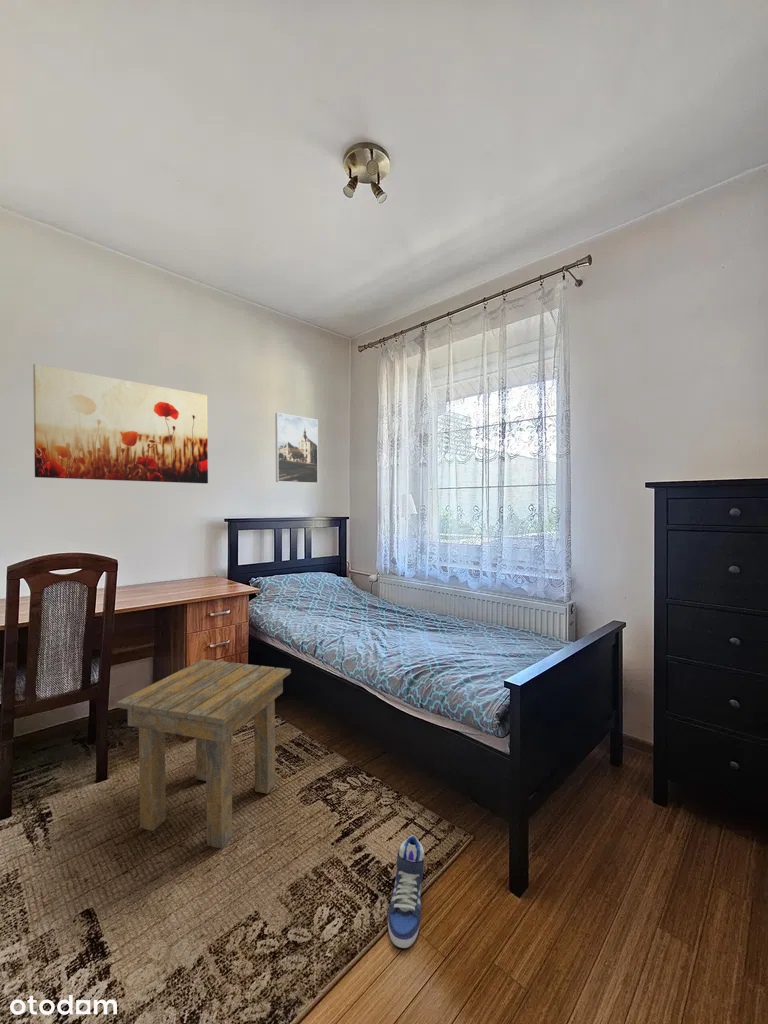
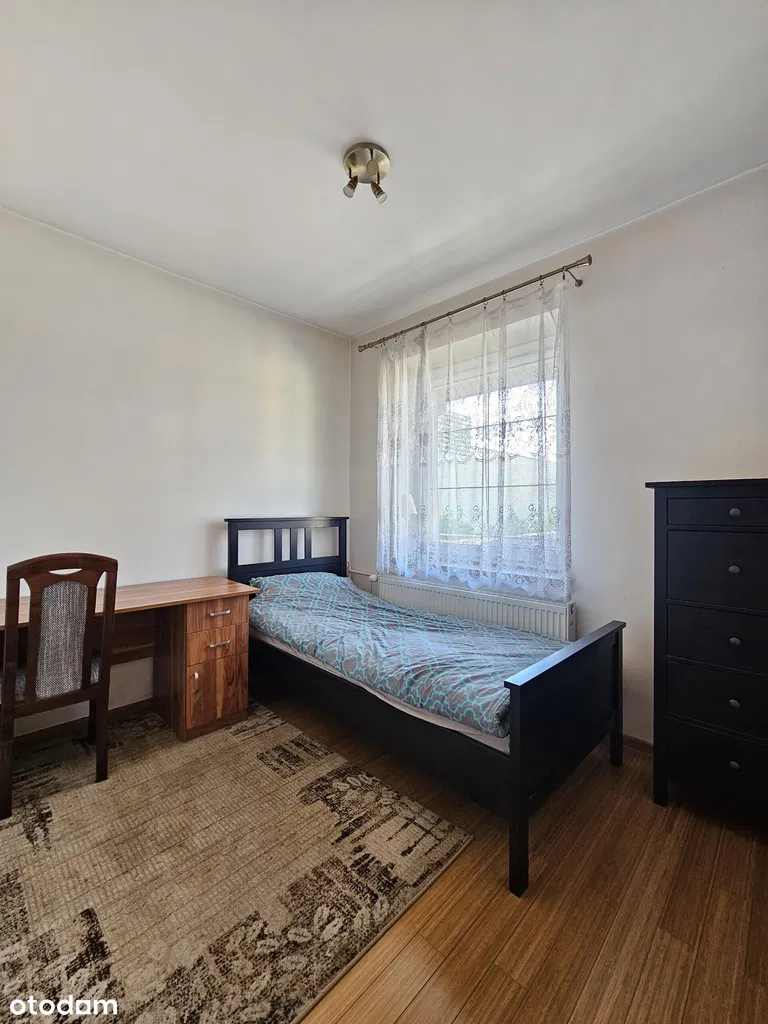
- wall art (131, 431)
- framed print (297, 449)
- side table (211, 744)
- sneaker (406, 881)
